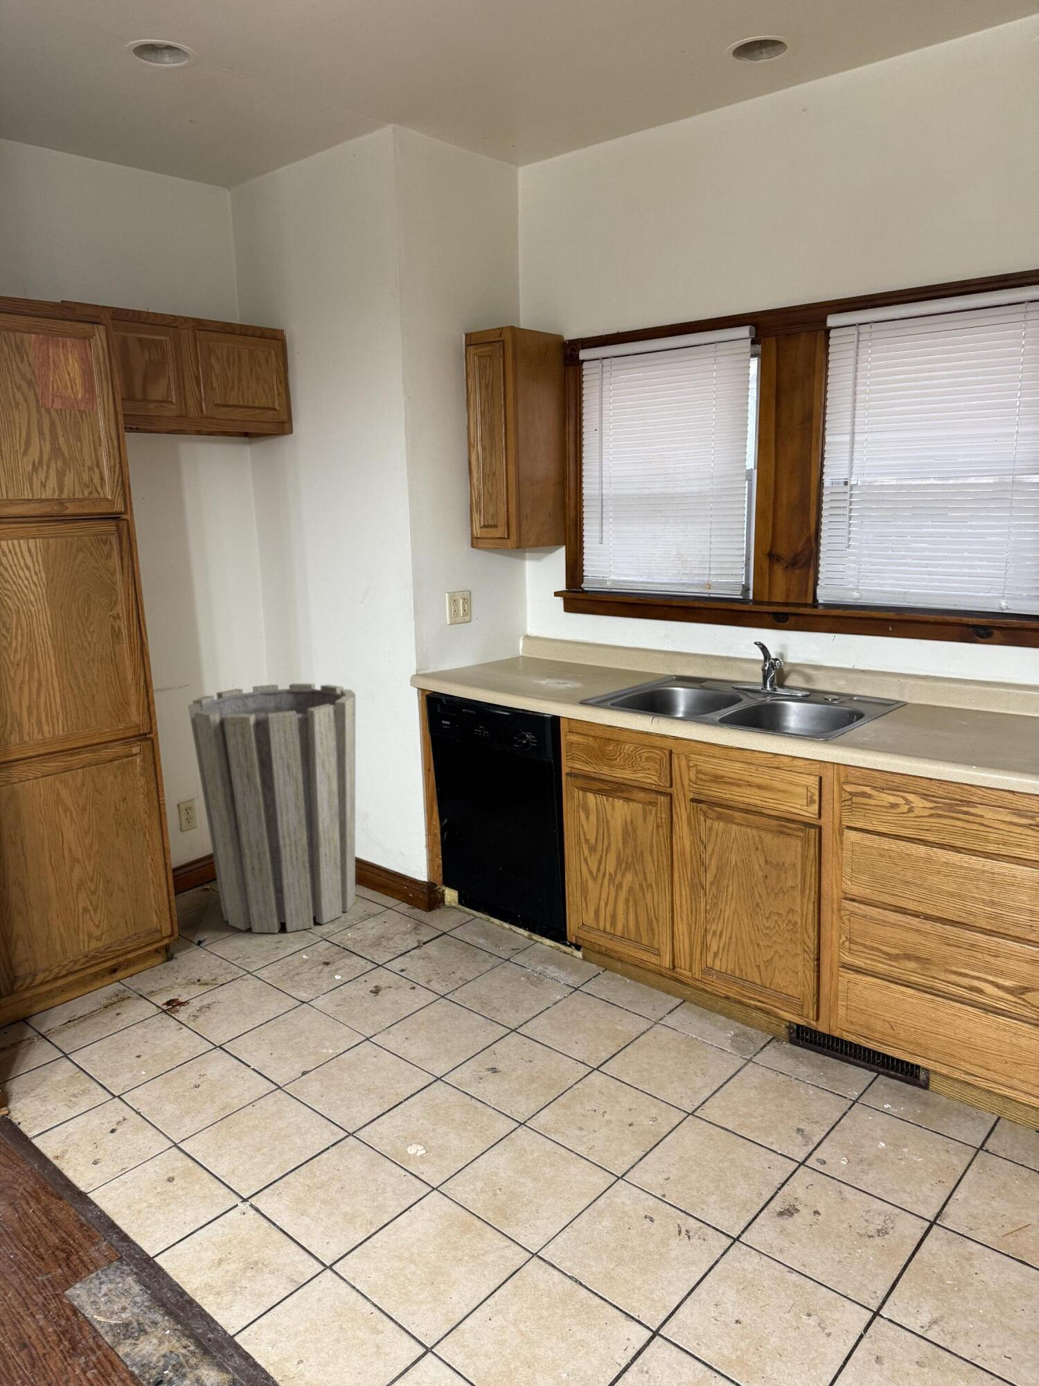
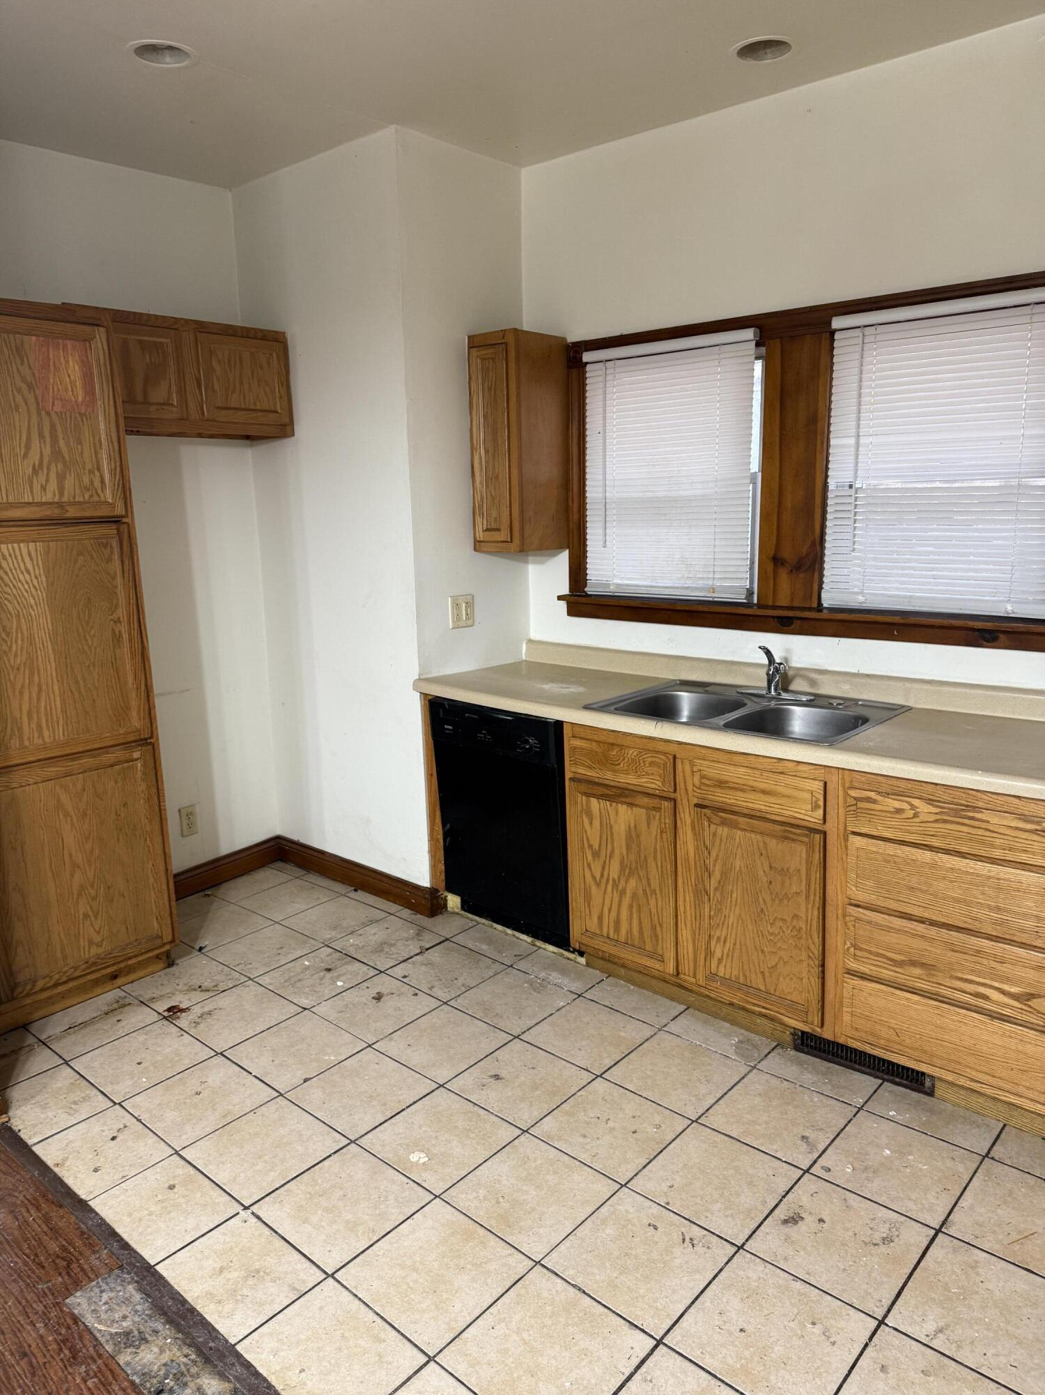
- trash can (282, 804)
